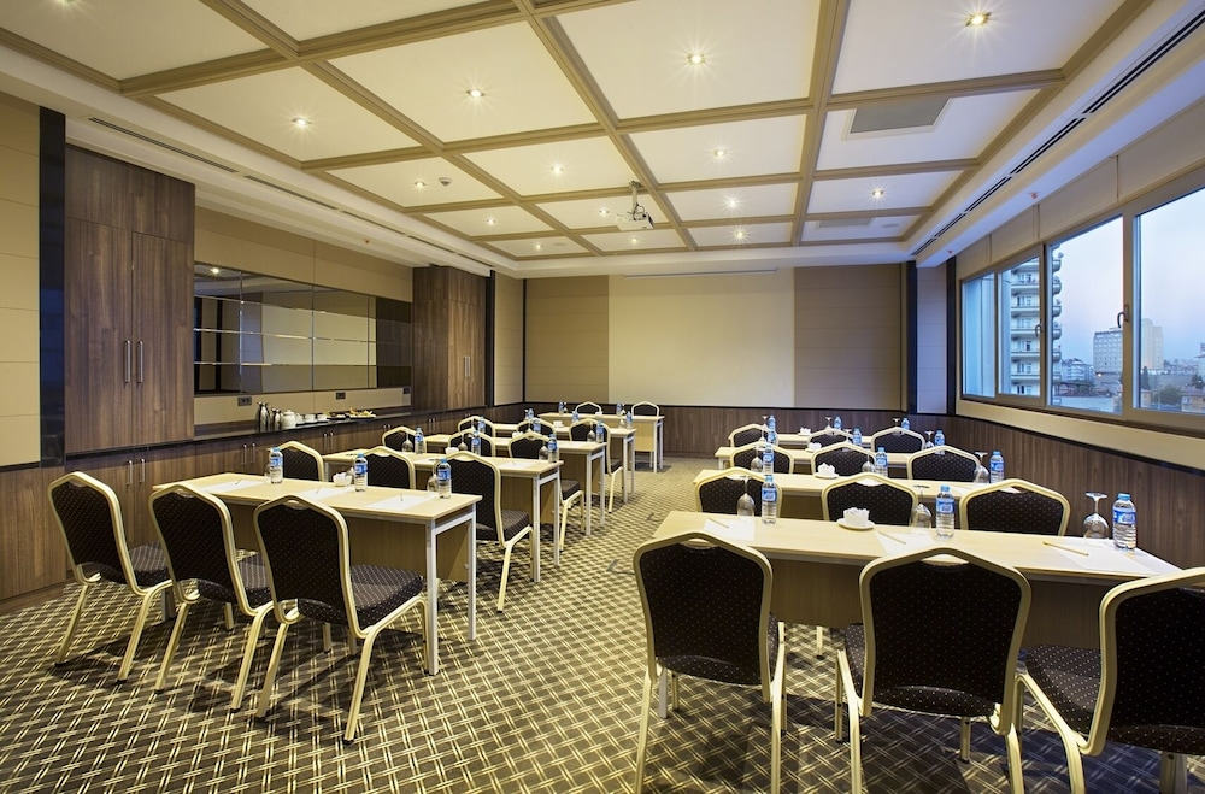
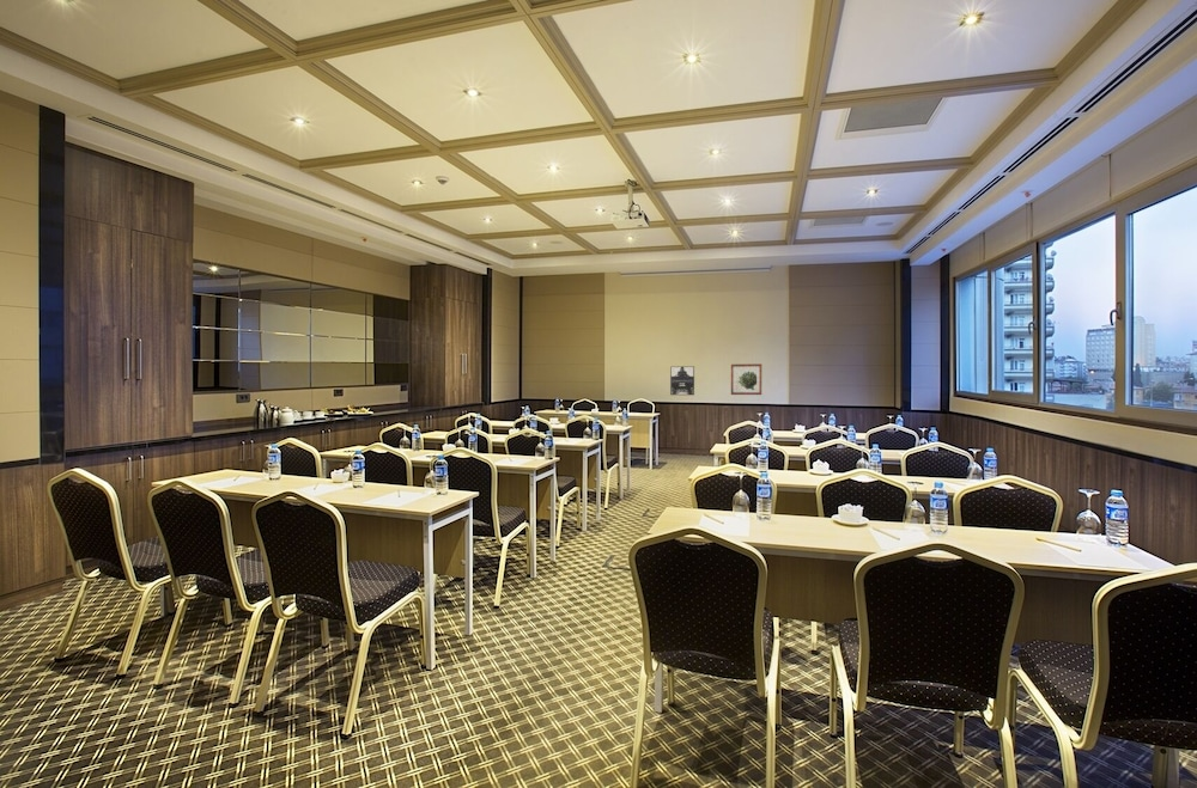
+ wall art (746, 379)
+ wall art (682, 380)
